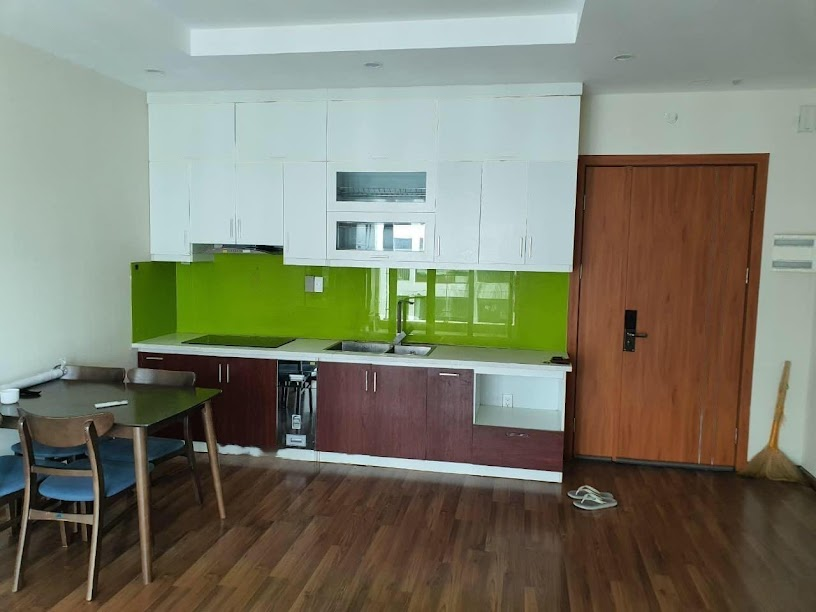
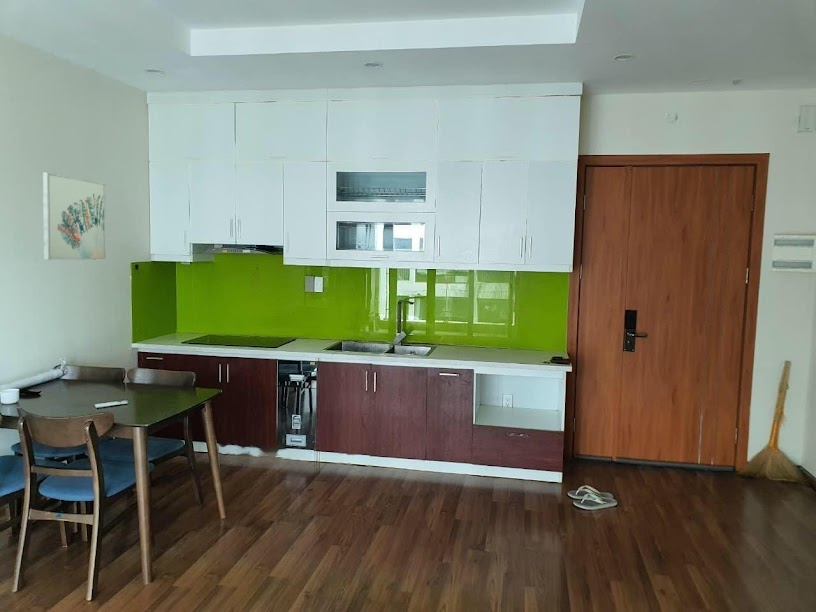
+ wall art (76, 219)
